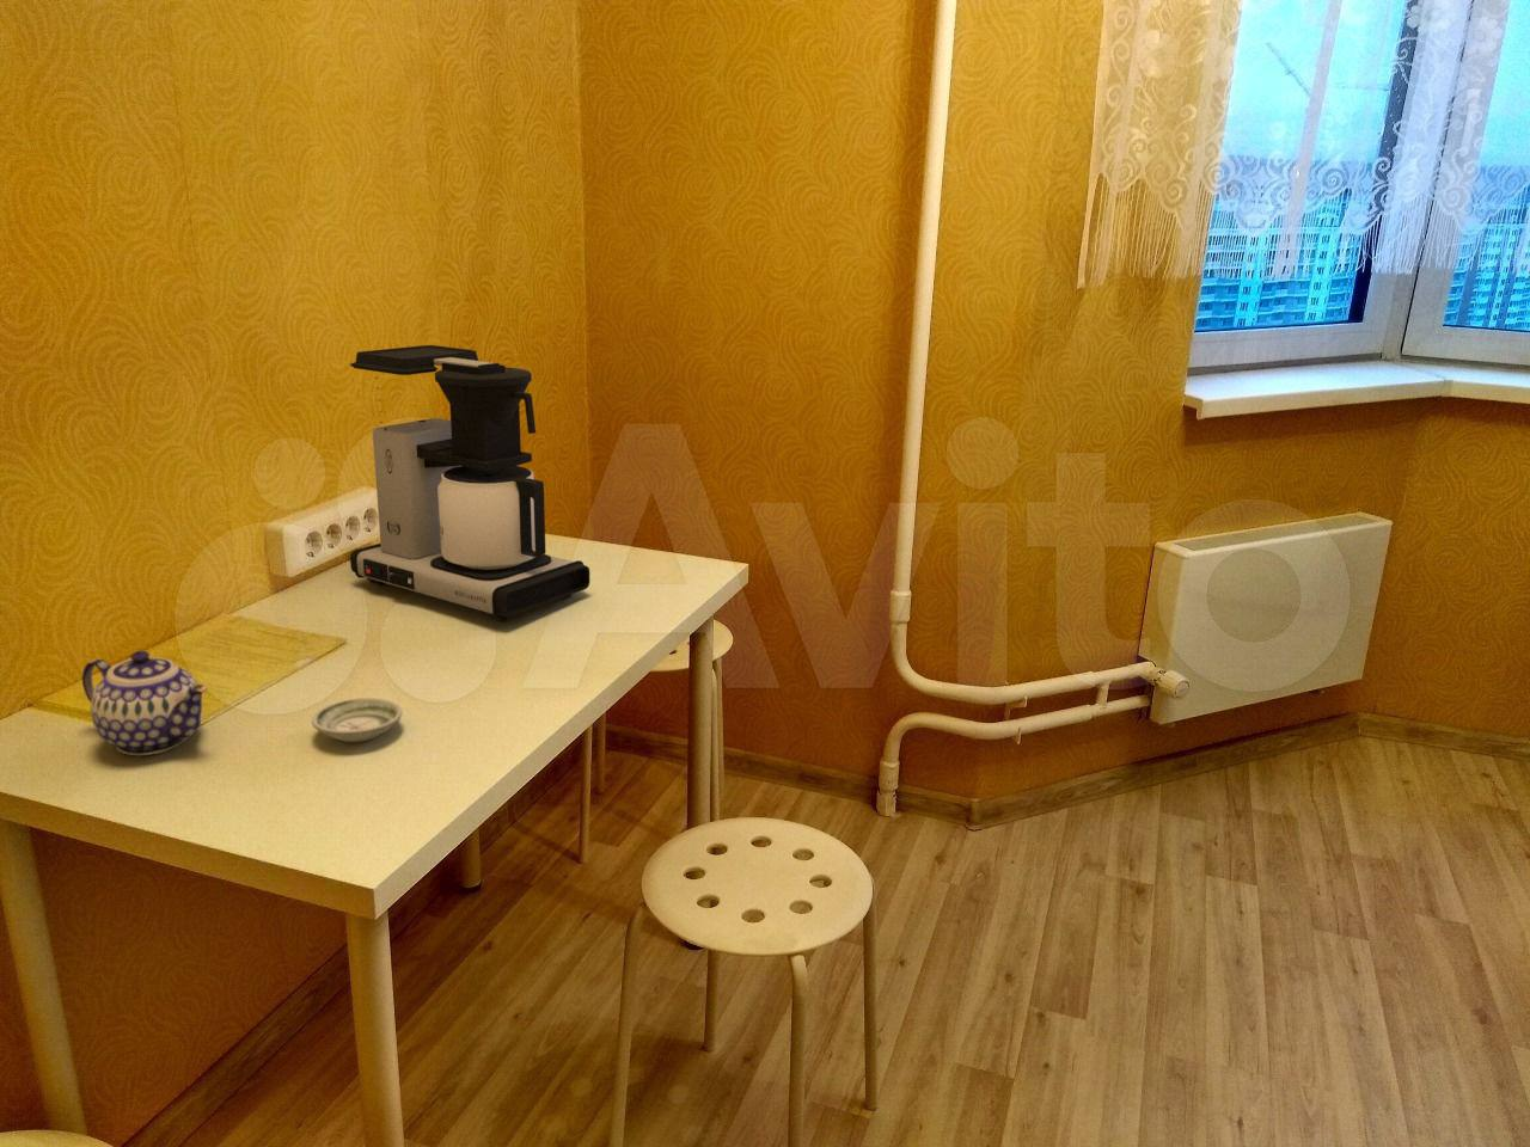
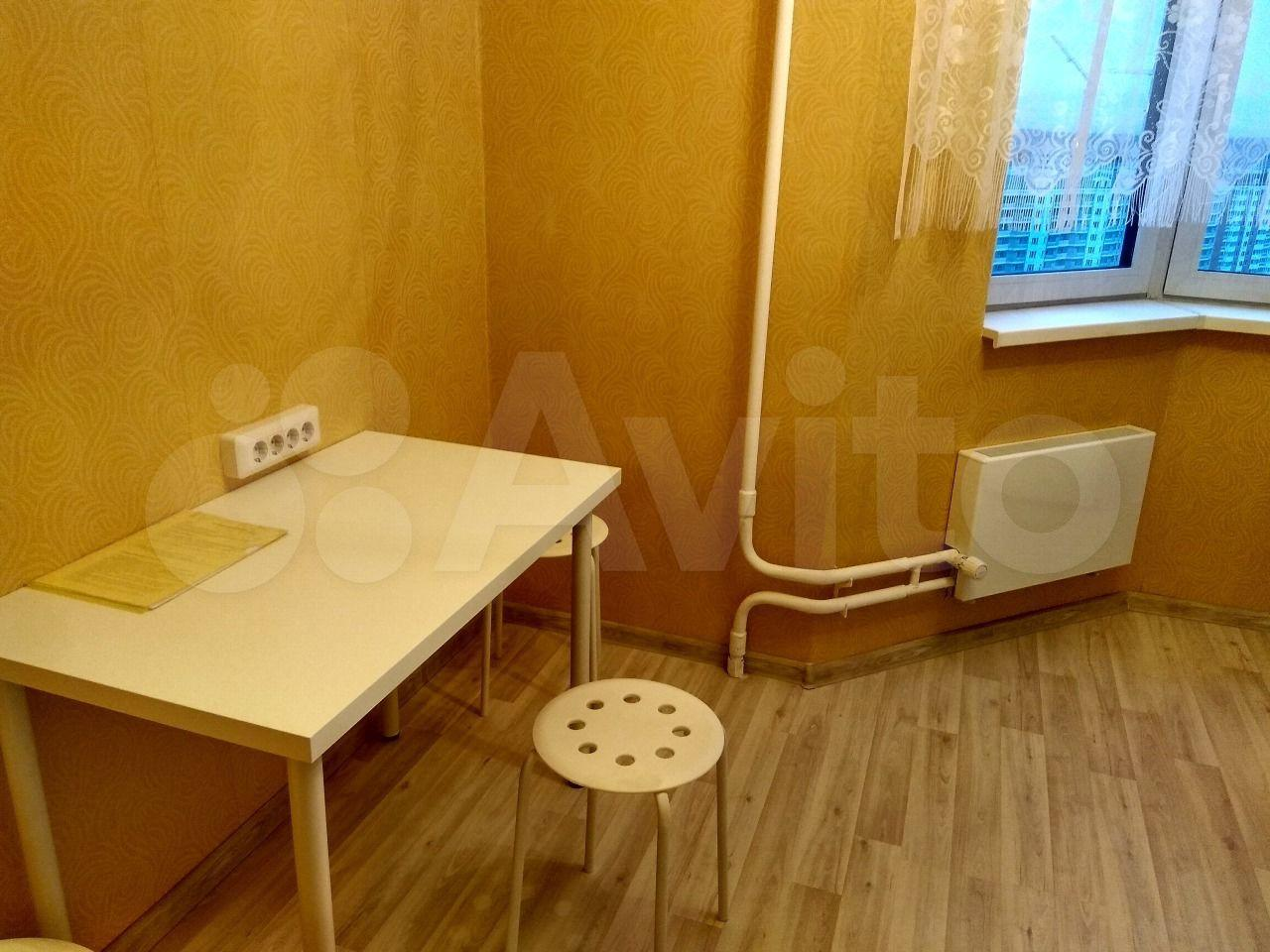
- teapot (146, 696)
- coffee maker (464, 477)
- saucer (358, 723)
